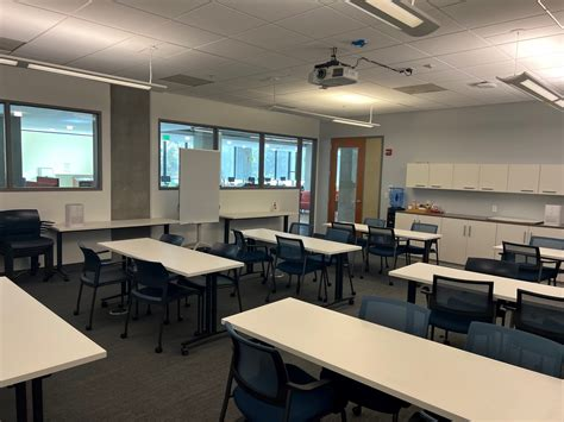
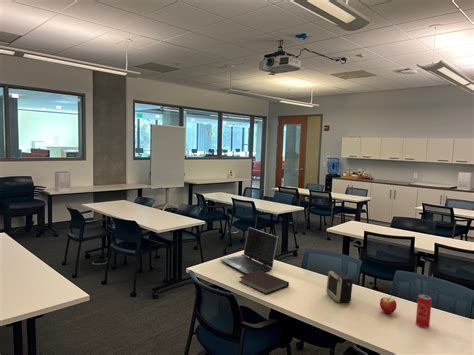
+ beverage can (423, 310)
+ notebook (263, 281)
+ speaker (340, 286)
+ laptop computer (248, 249)
+ apple (388, 303)
